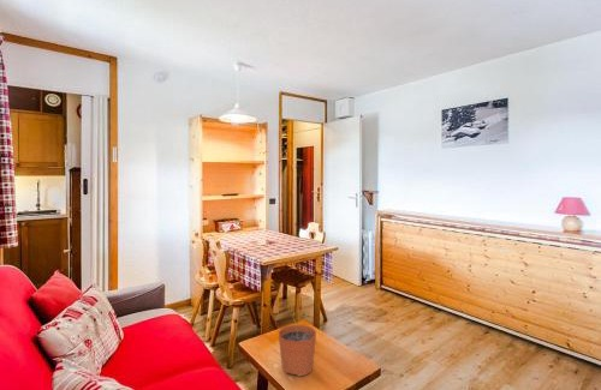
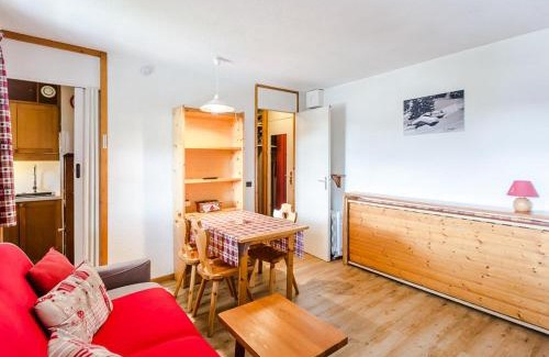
- plant pot (297, 341)
